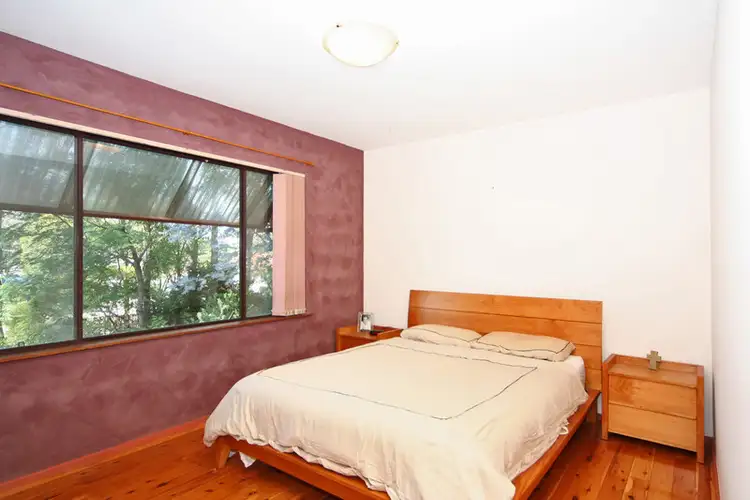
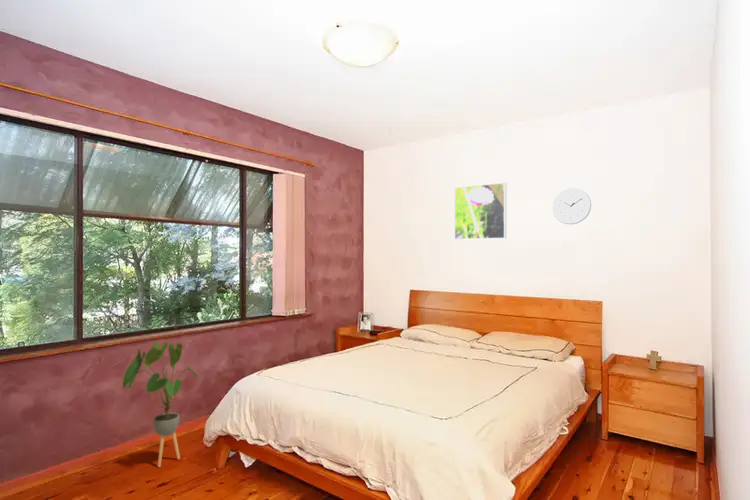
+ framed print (479, 212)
+ house plant (161, 401)
+ wall clock (571, 206)
